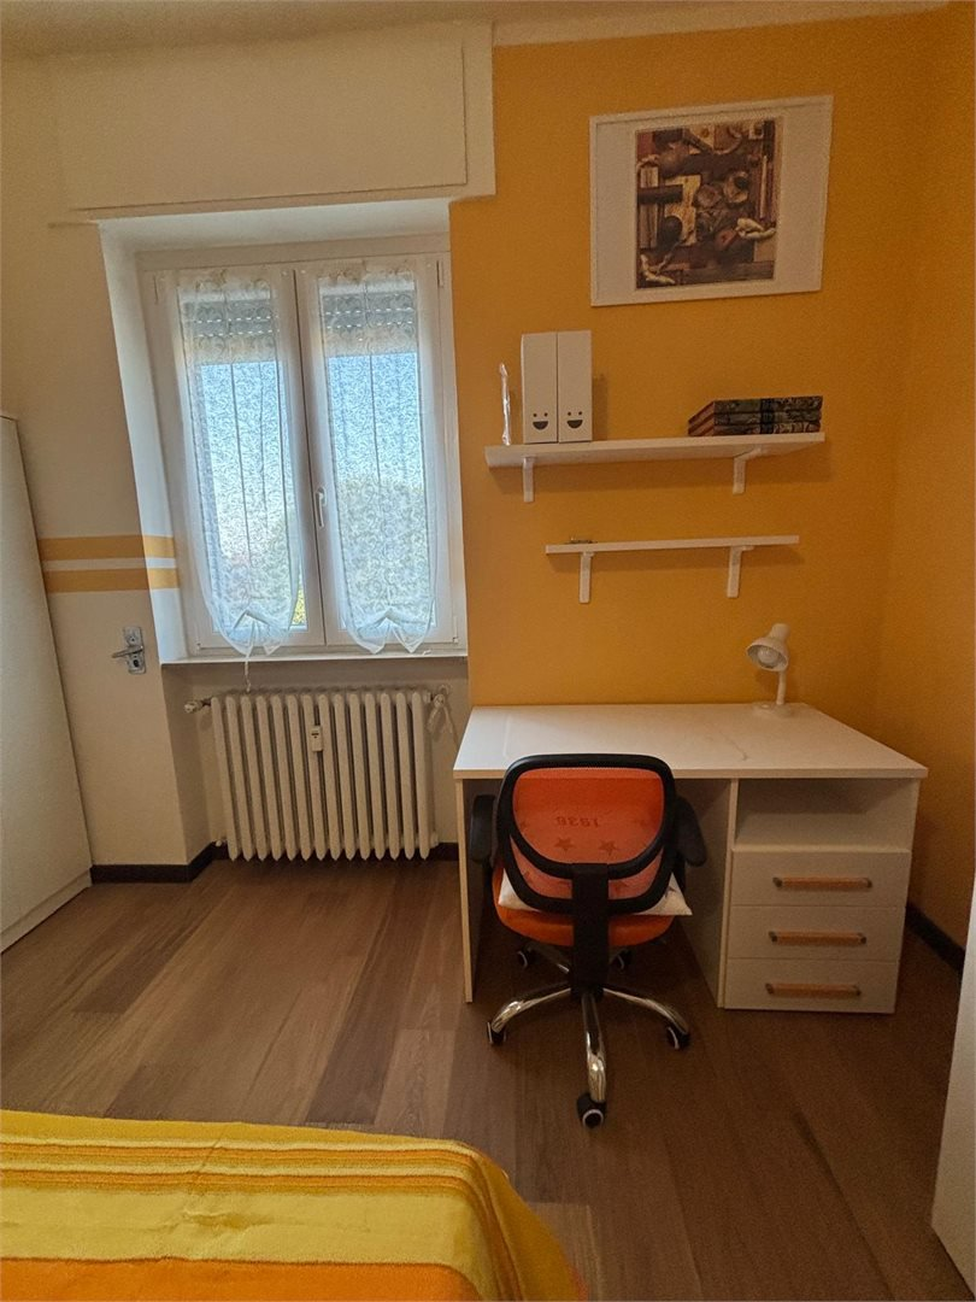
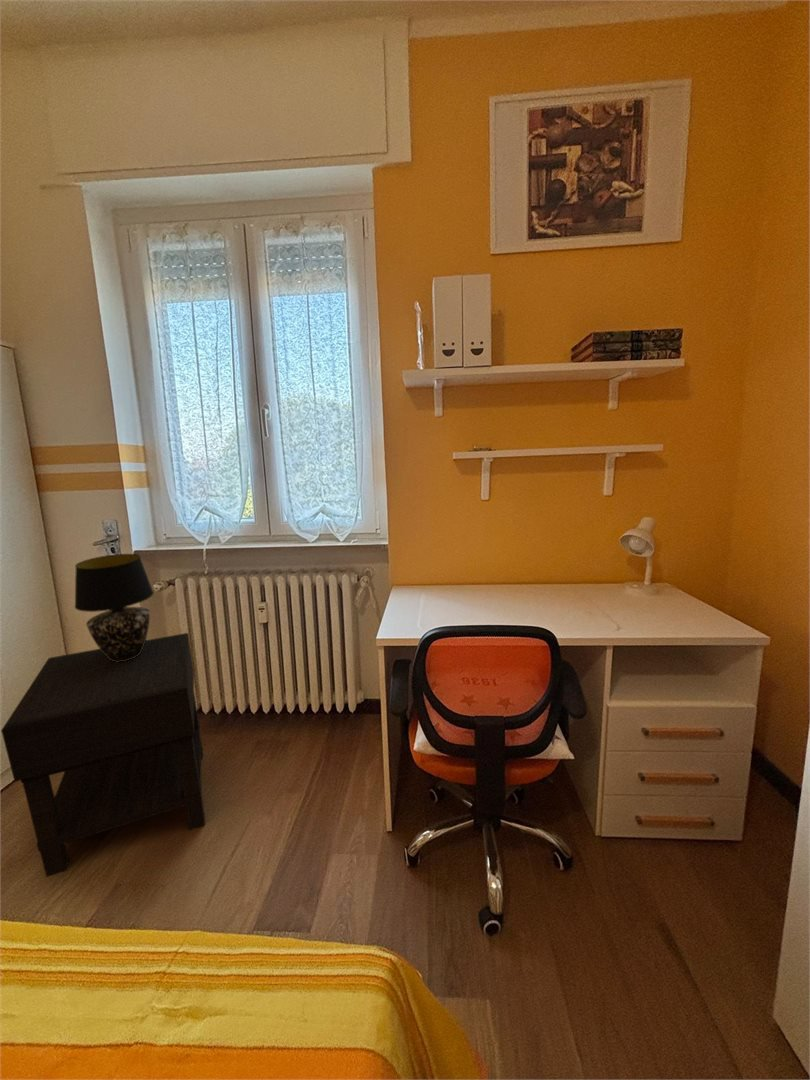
+ nightstand (125, 739)
+ table lamp (117, 608)
